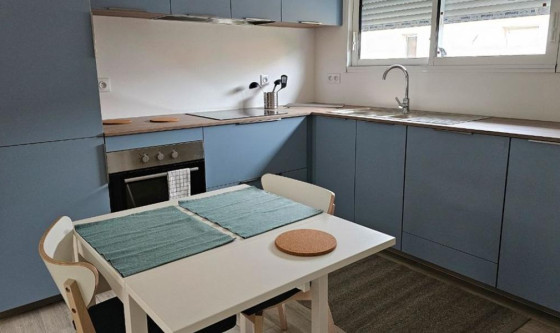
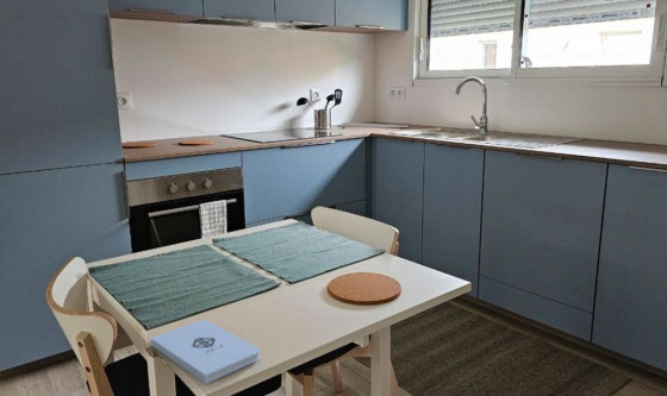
+ notepad (205, 347)
